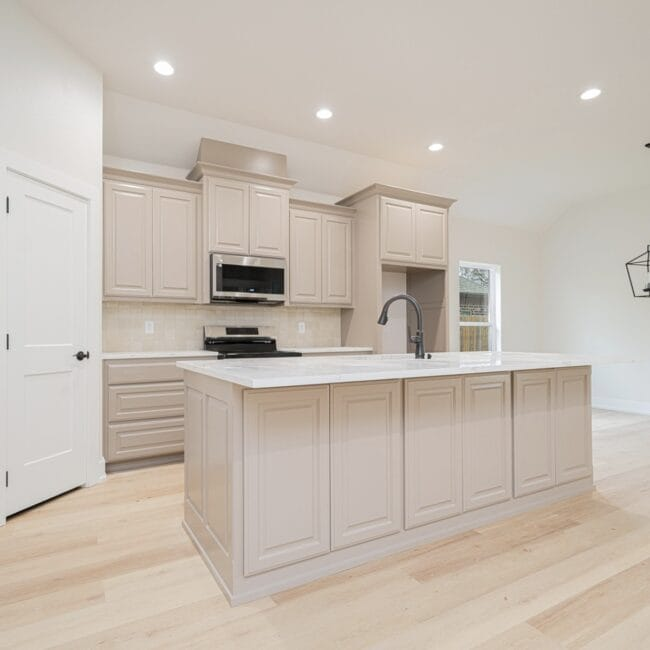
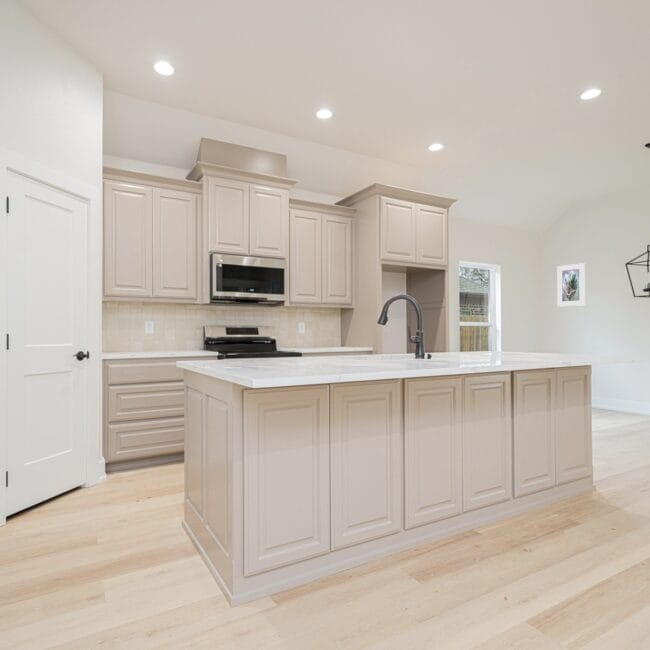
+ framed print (570, 285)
